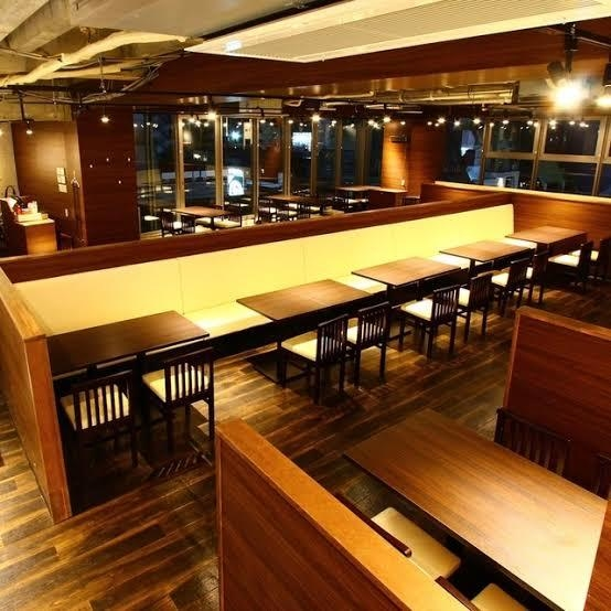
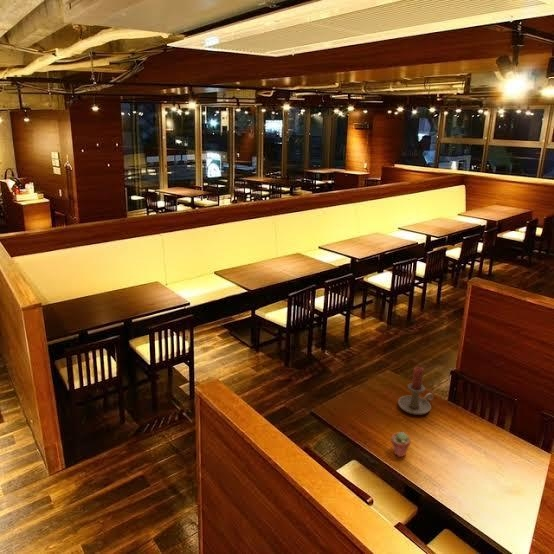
+ candle holder (419, 386)
+ potted succulent (400, 442)
